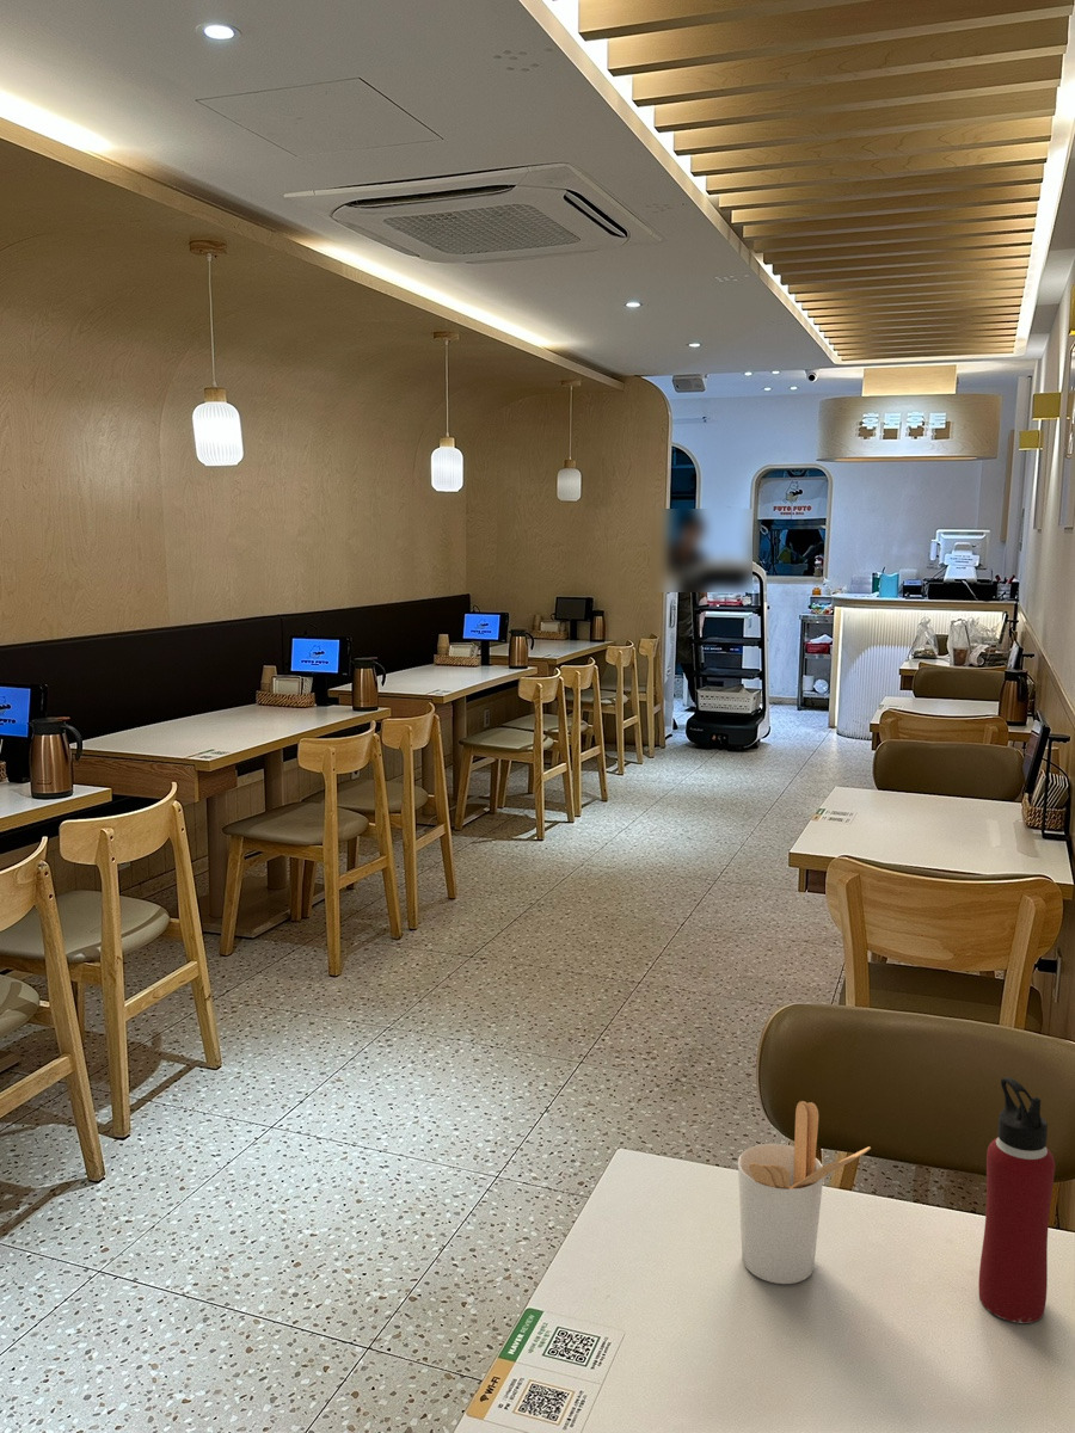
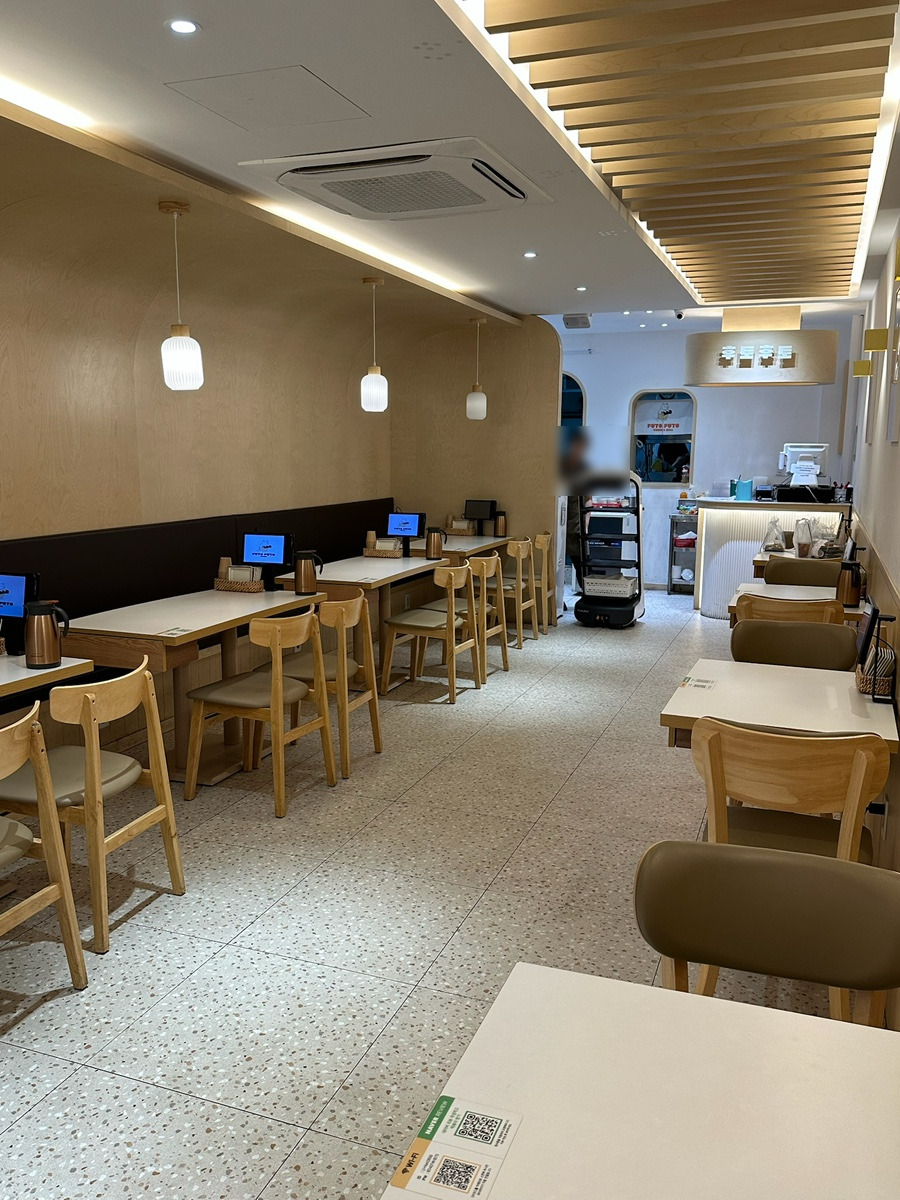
- water bottle (1018, 1197)
- utensil holder (799, 1199)
